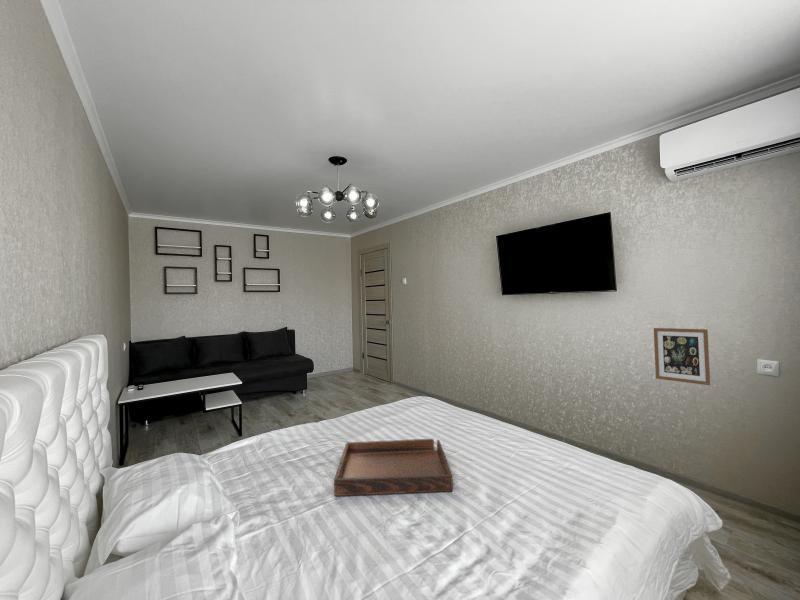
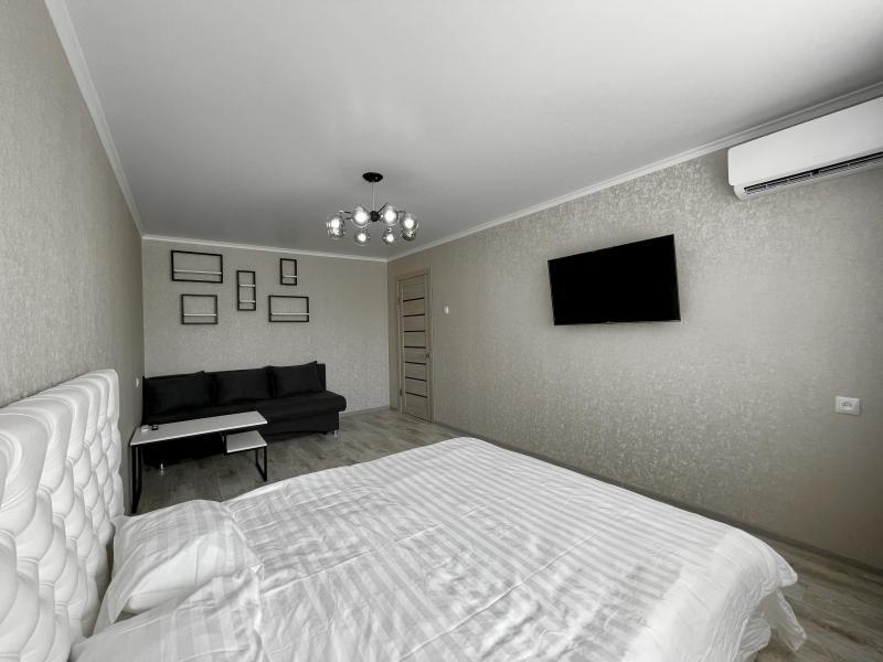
- serving tray (393, 463)
- wall art (680, 355)
